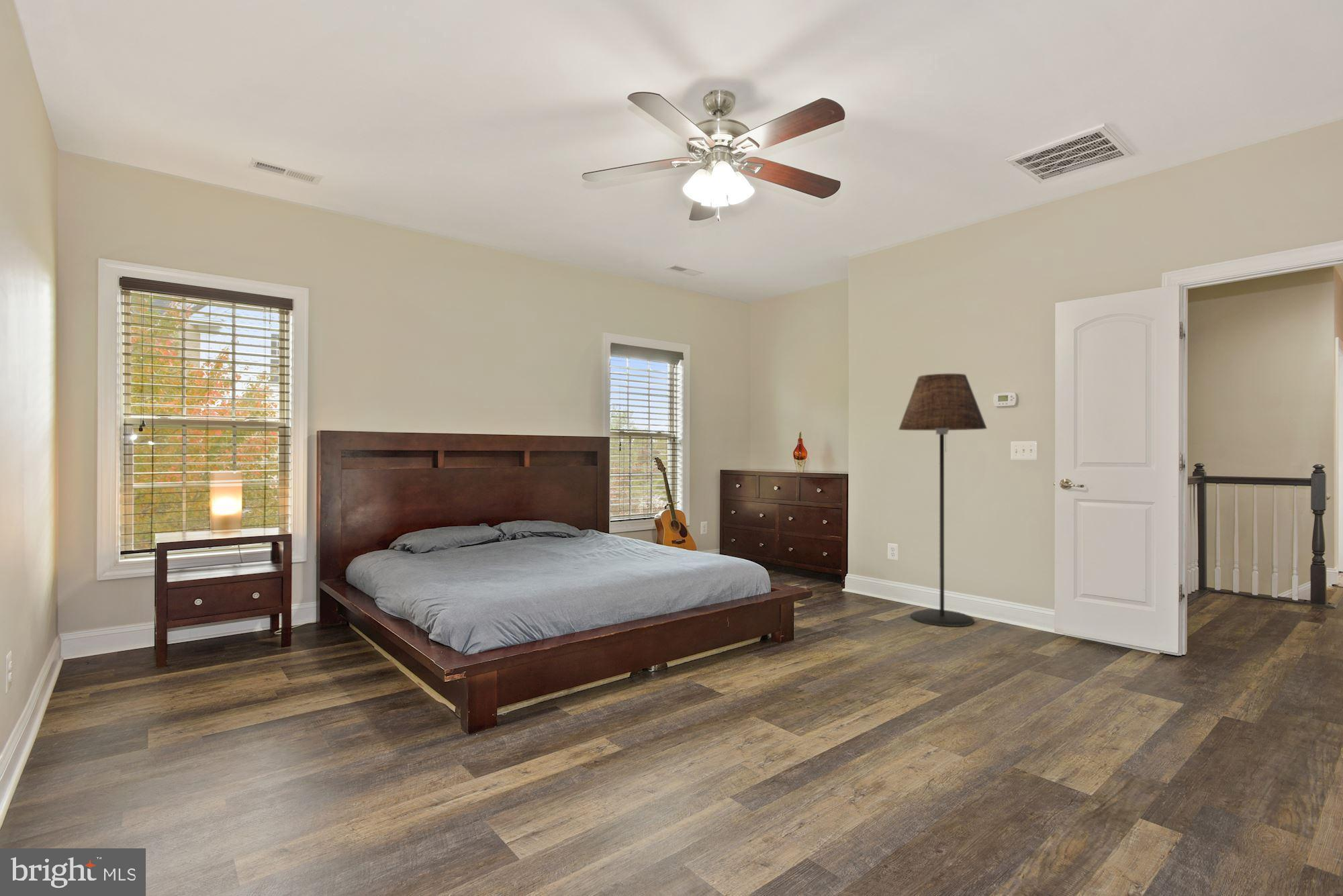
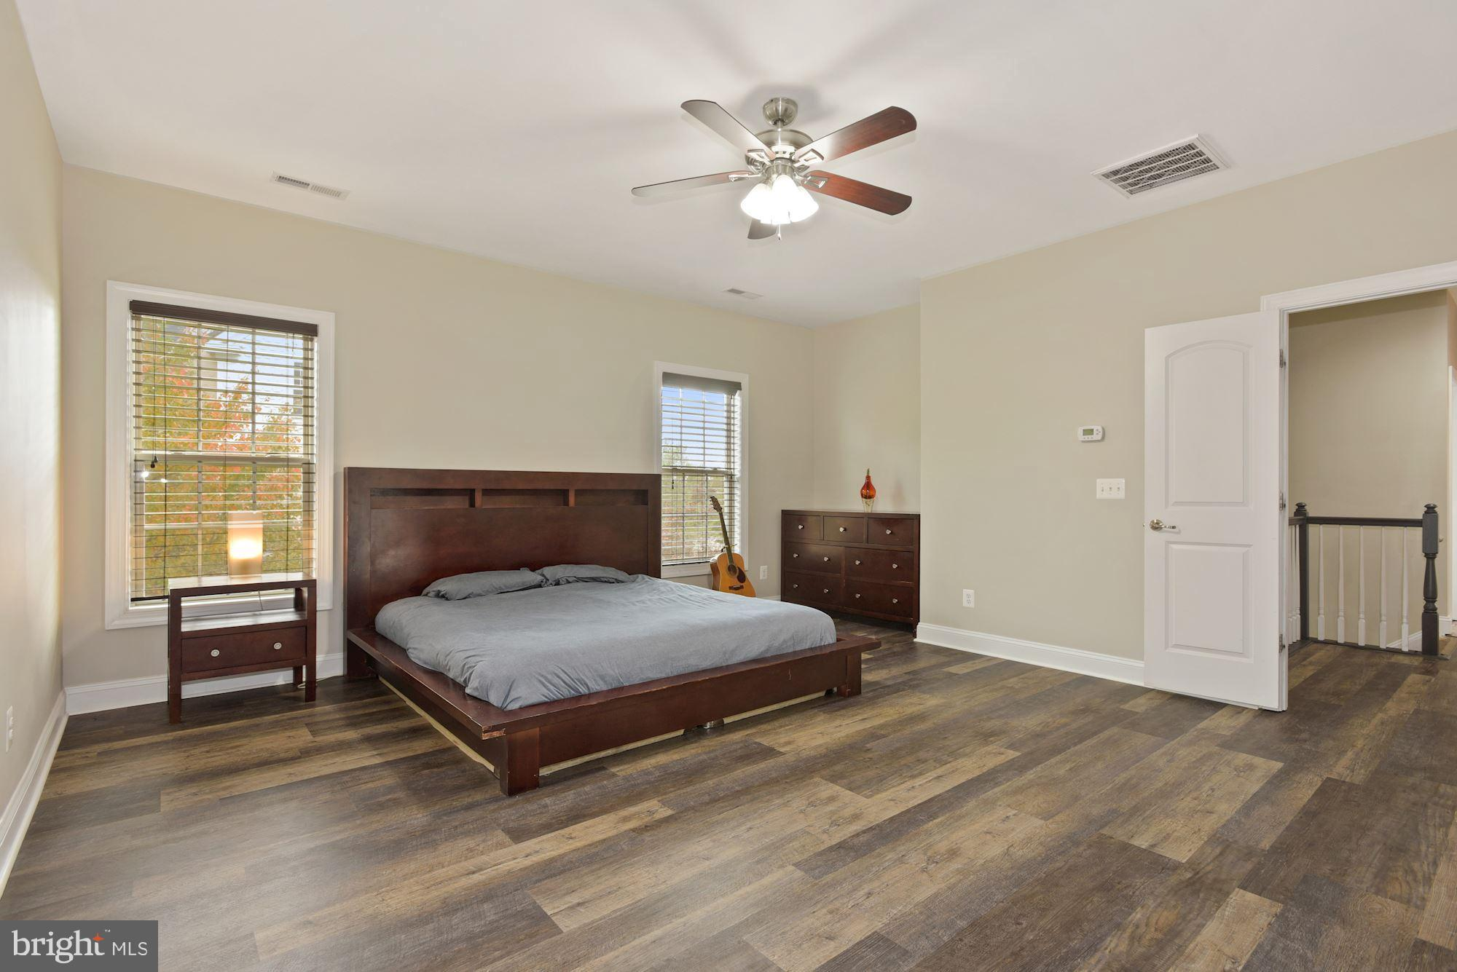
- floor lamp (941, 497)
